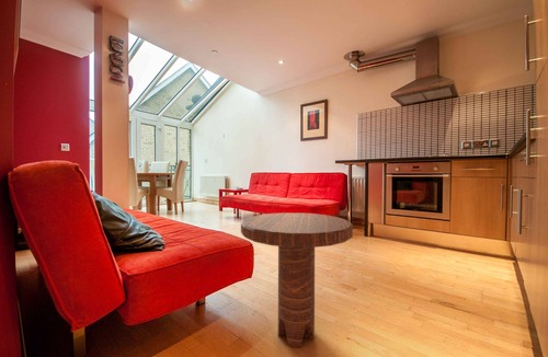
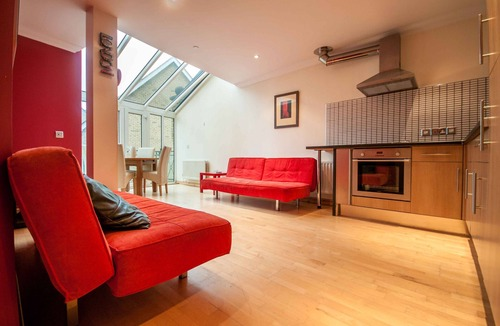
- side table (295, 276)
